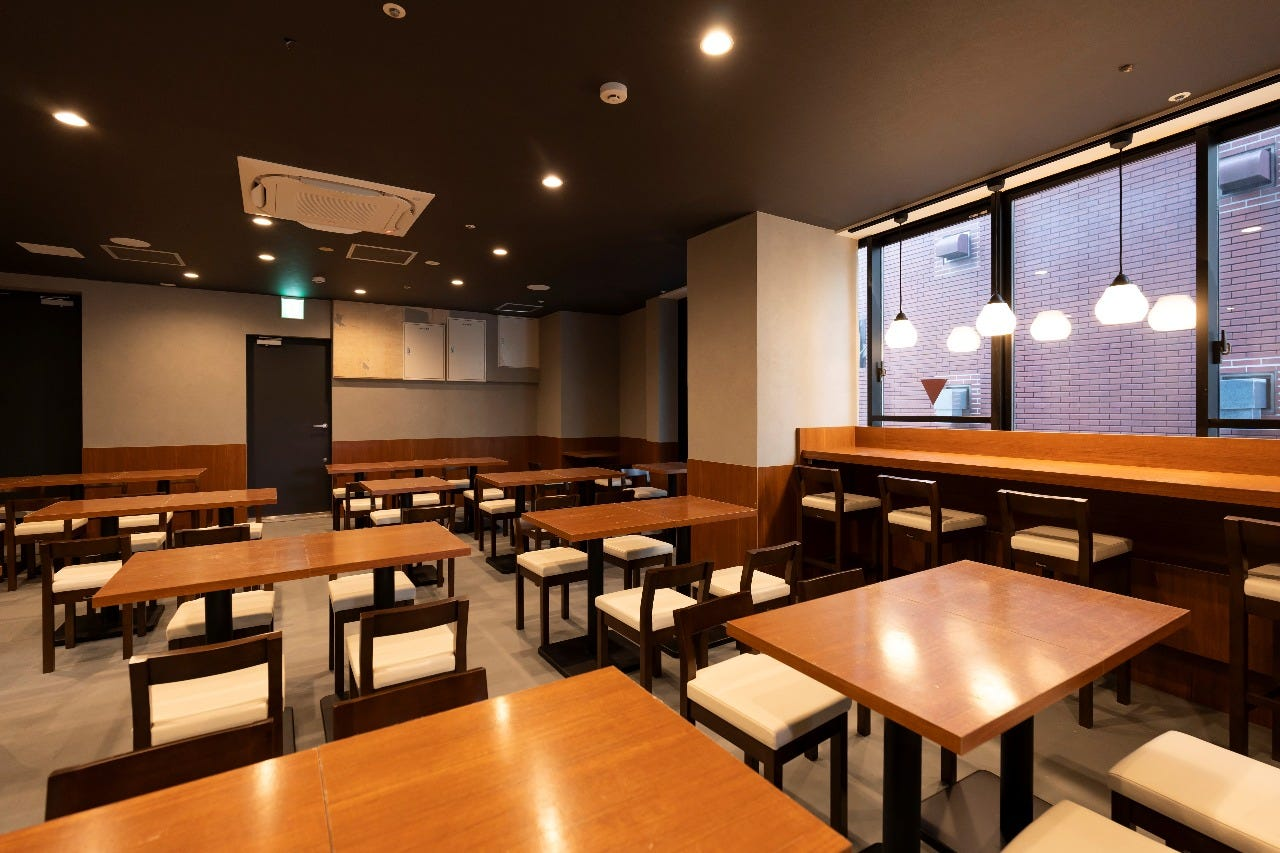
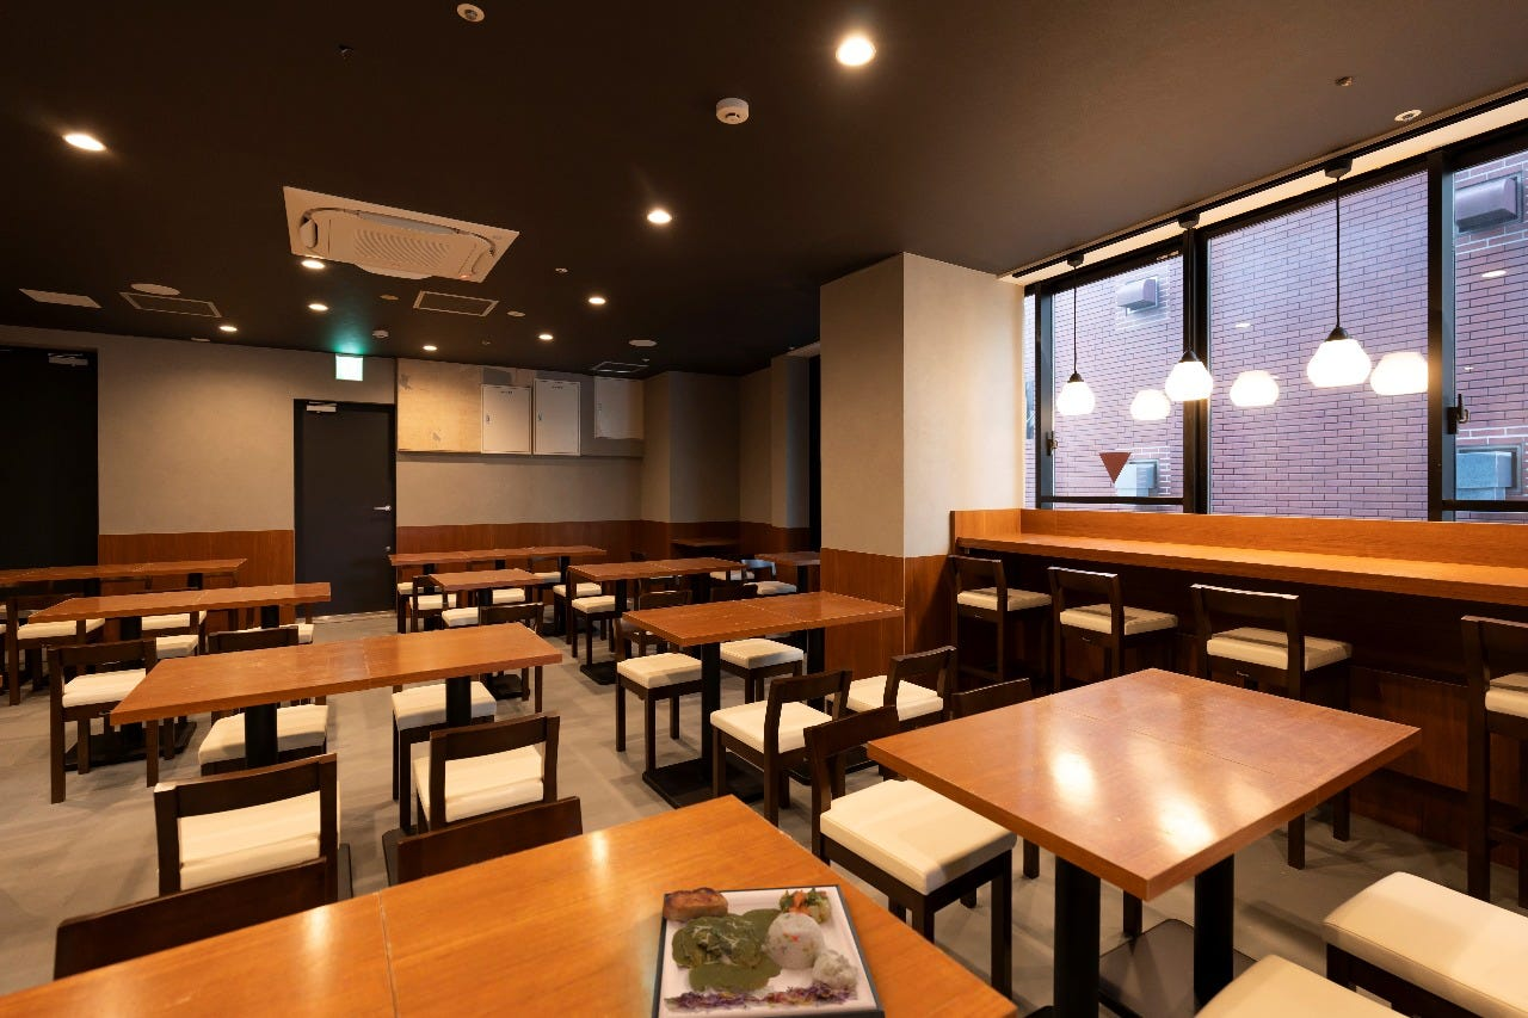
+ dinner plate (759, 940)
